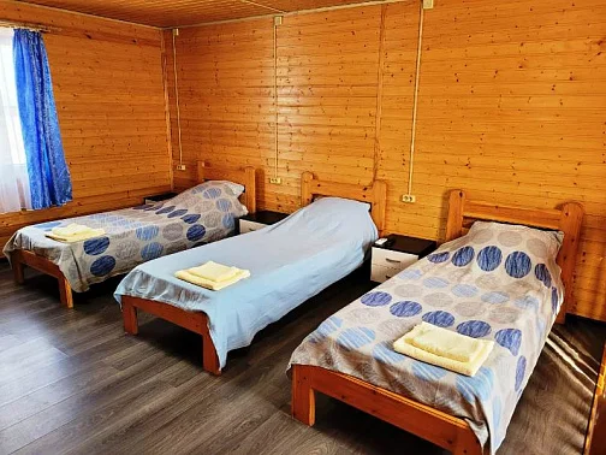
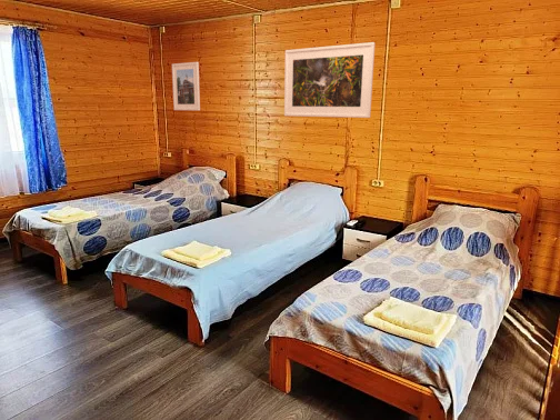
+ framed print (186, 87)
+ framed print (326, 82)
